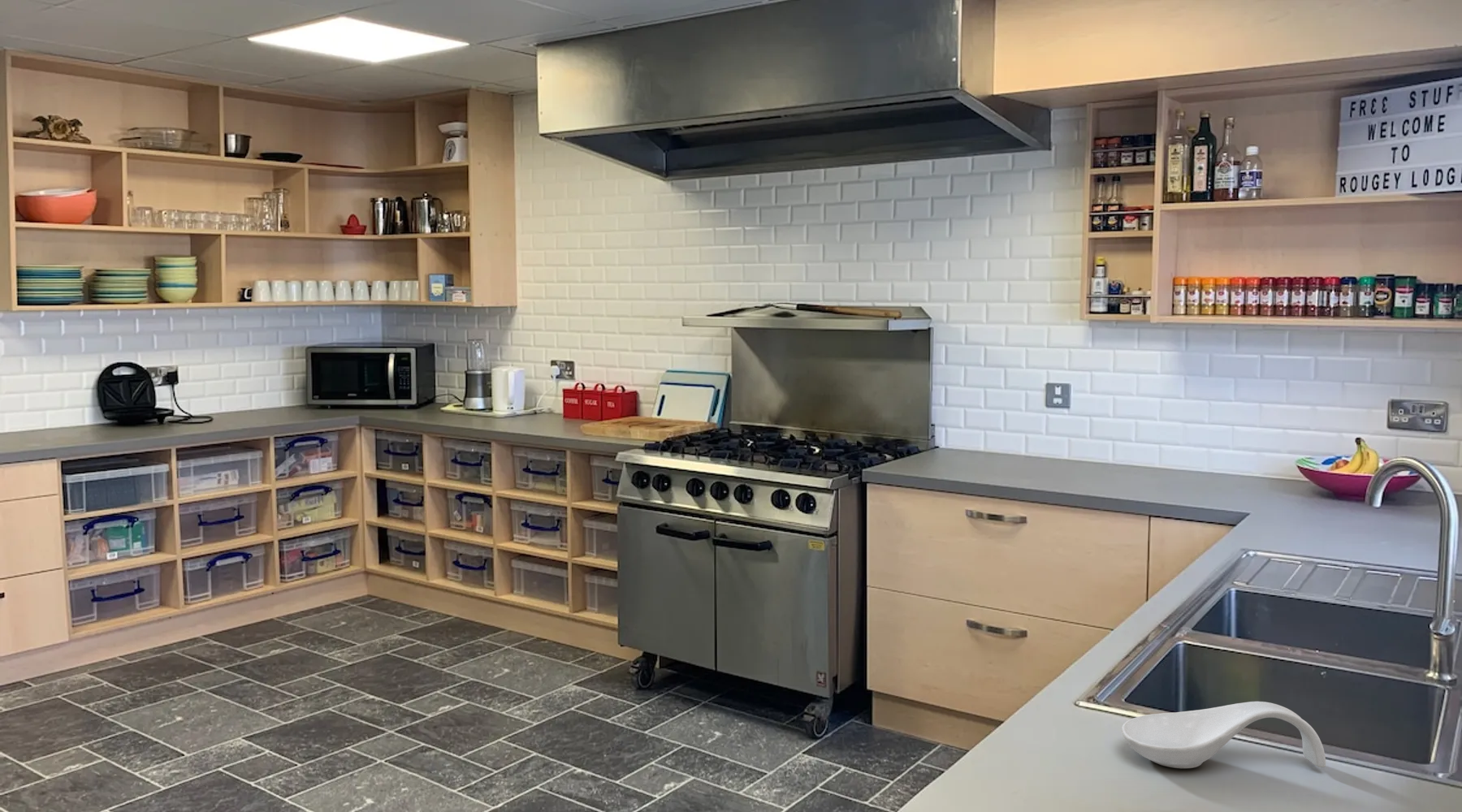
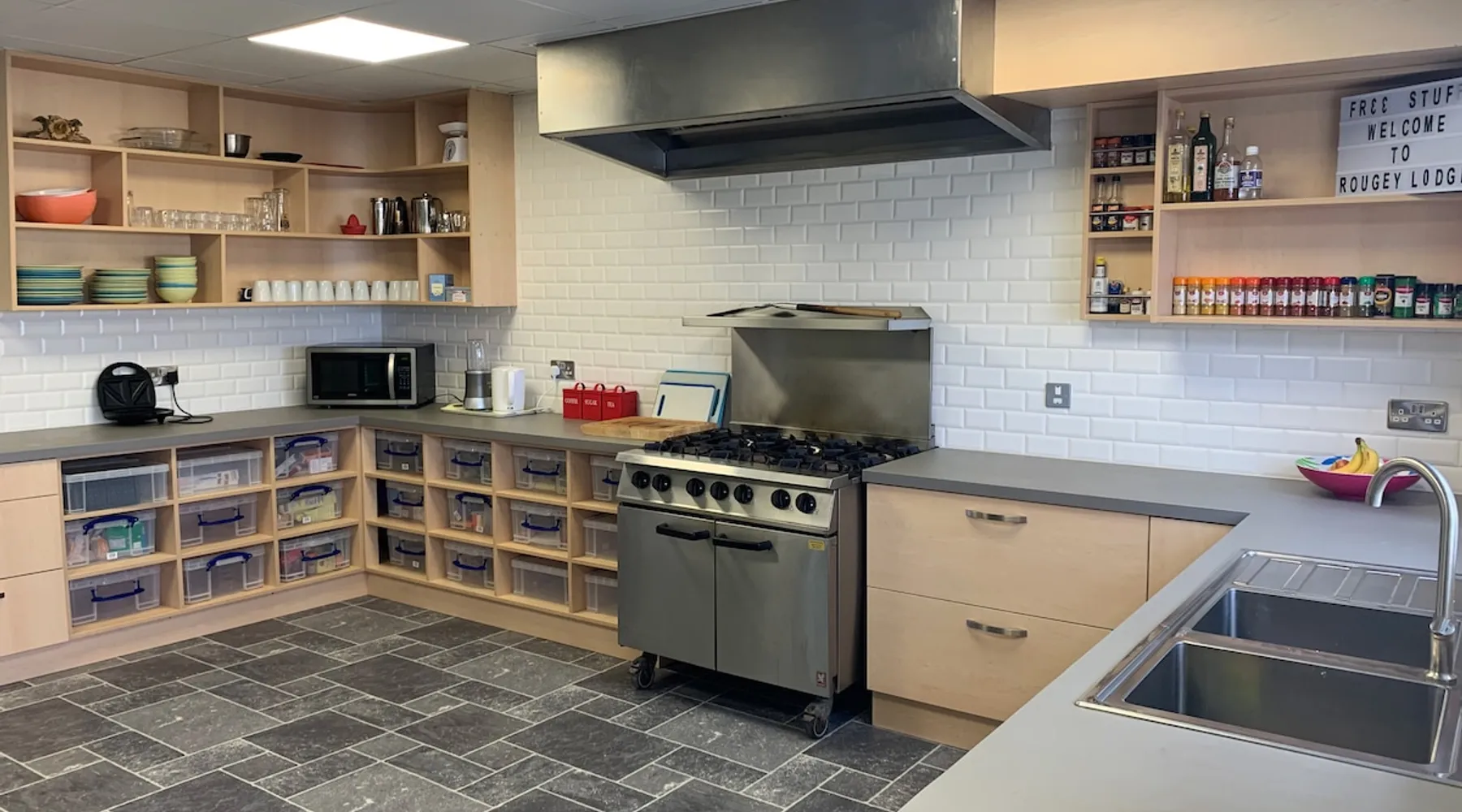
- spoon rest (1220, 732)
